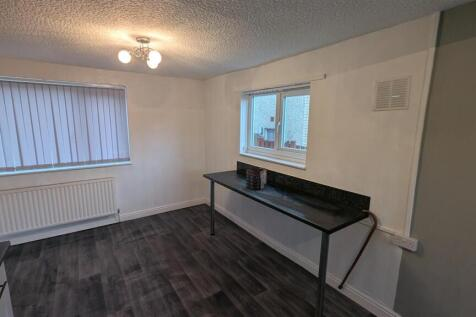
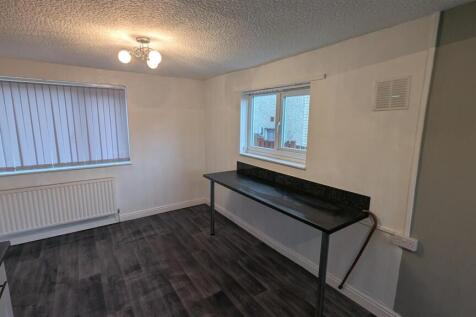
- mug (257, 177)
